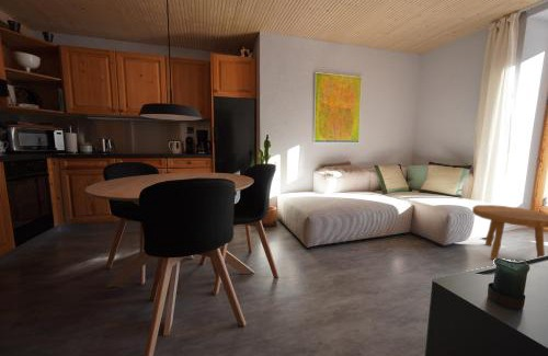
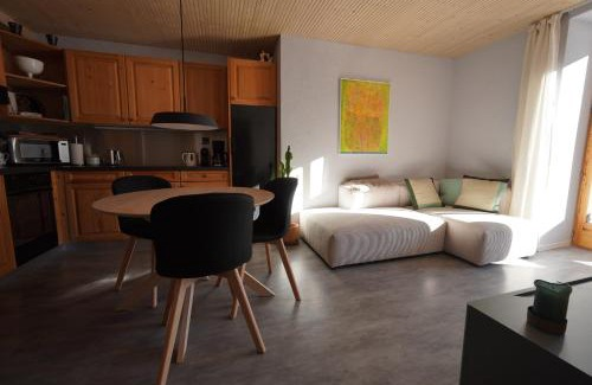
- footstool (502, 233)
